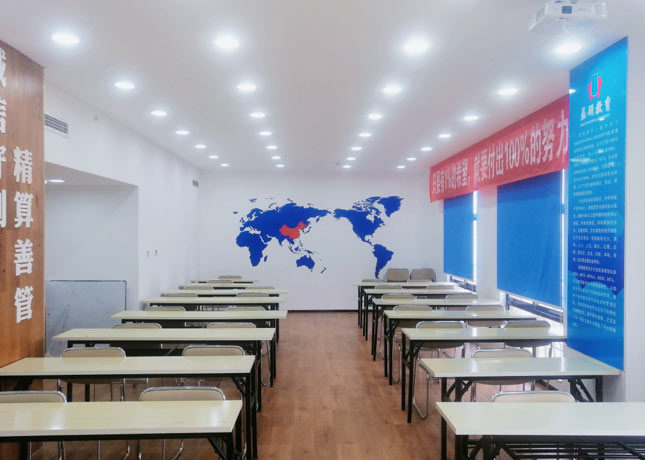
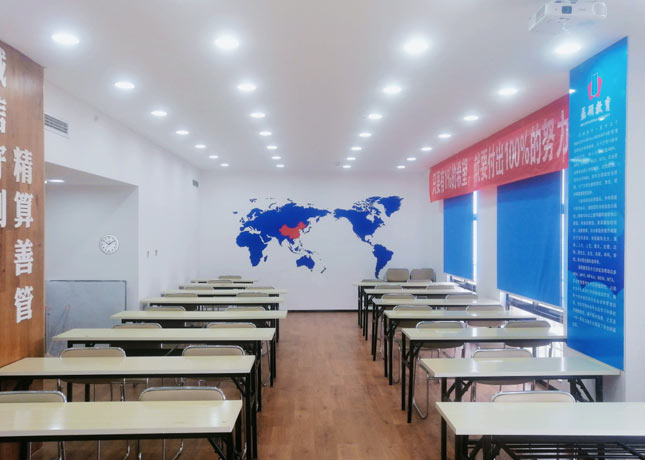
+ wall clock (109, 244)
